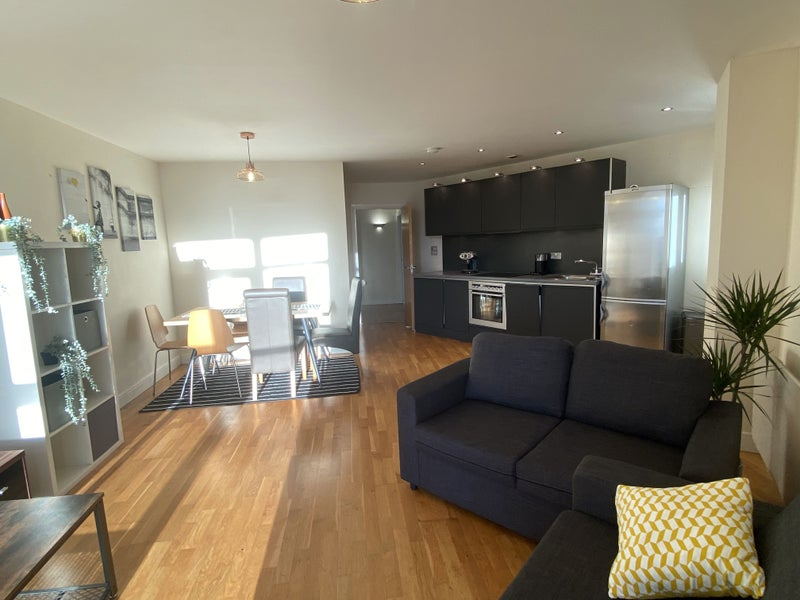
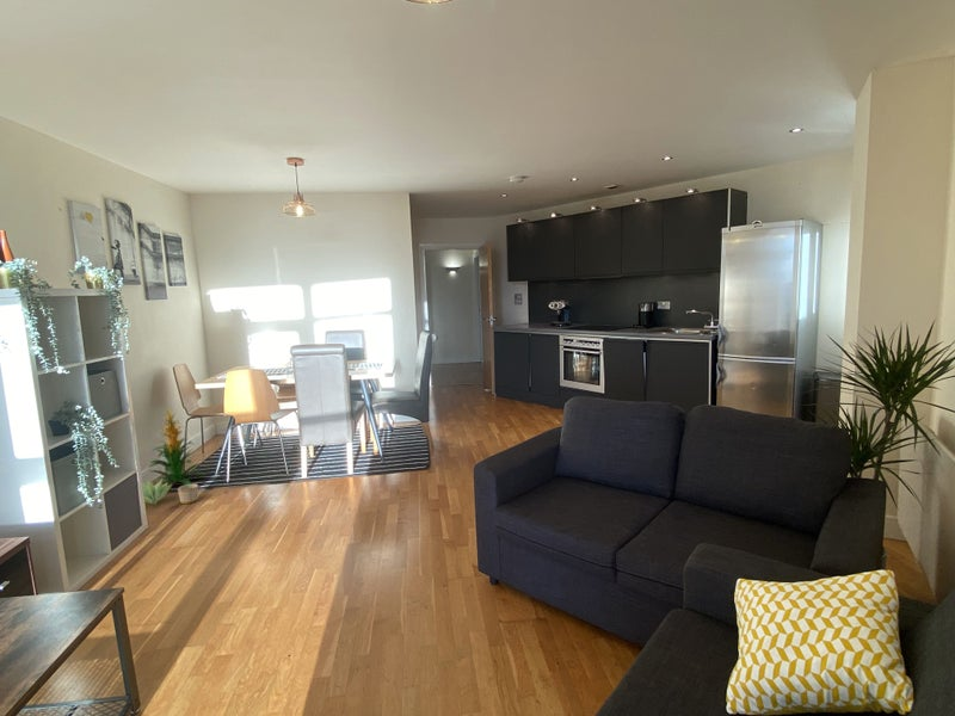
+ decorative plant (152, 492)
+ indoor plant (173, 446)
+ planter (189, 493)
